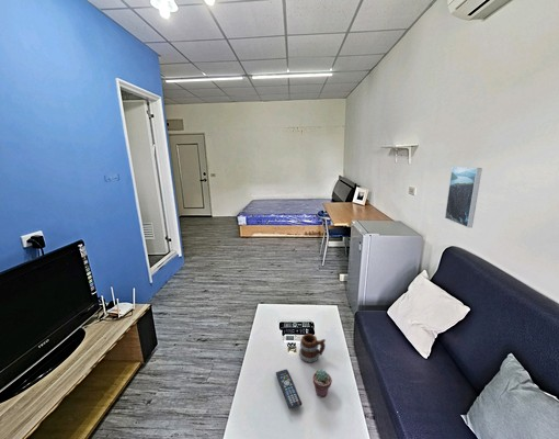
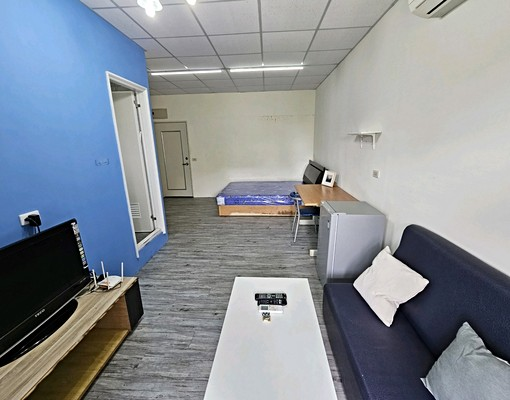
- potted succulent (321, 382)
- remote control (287, 386)
- mug (311, 347)
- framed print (461, 195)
